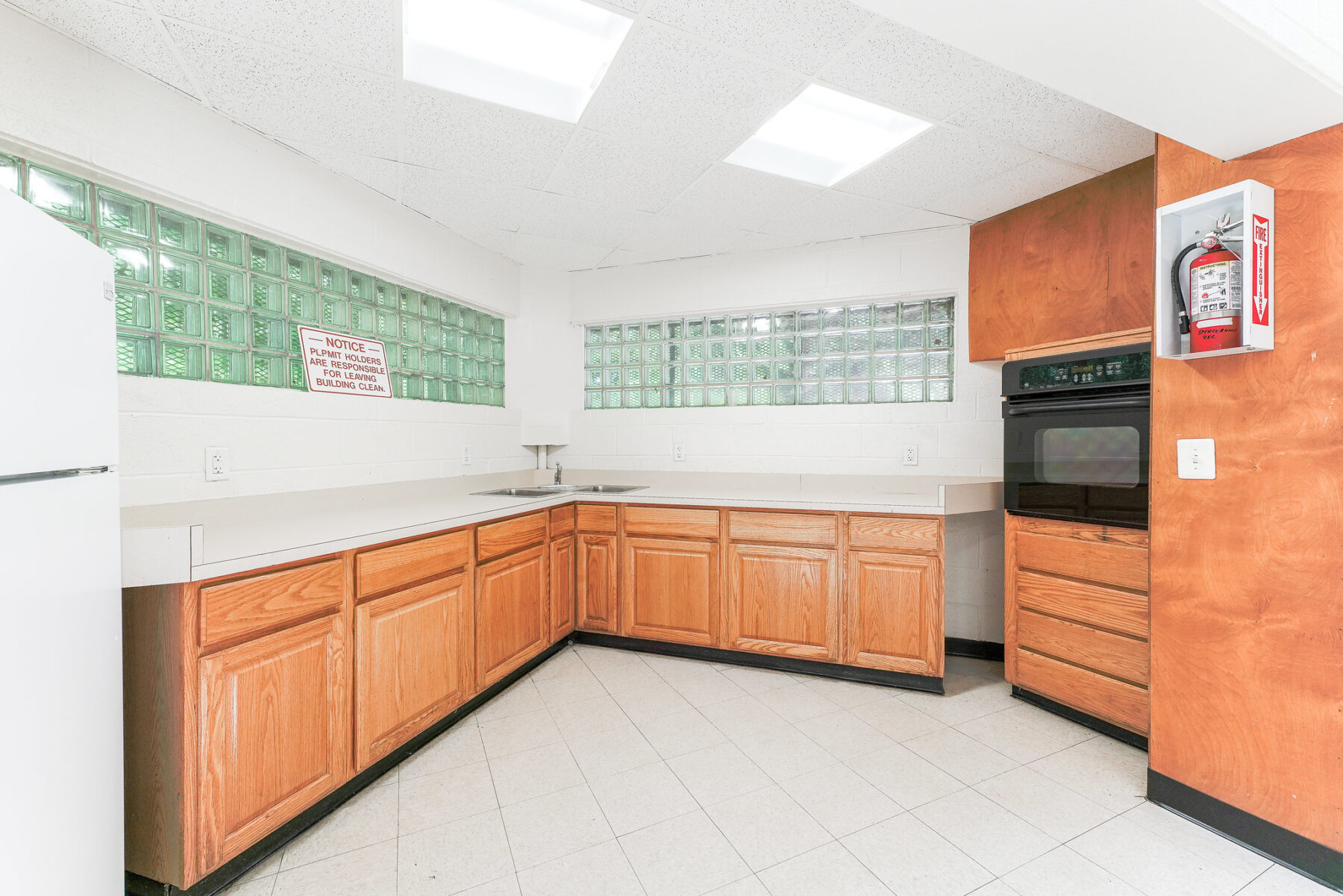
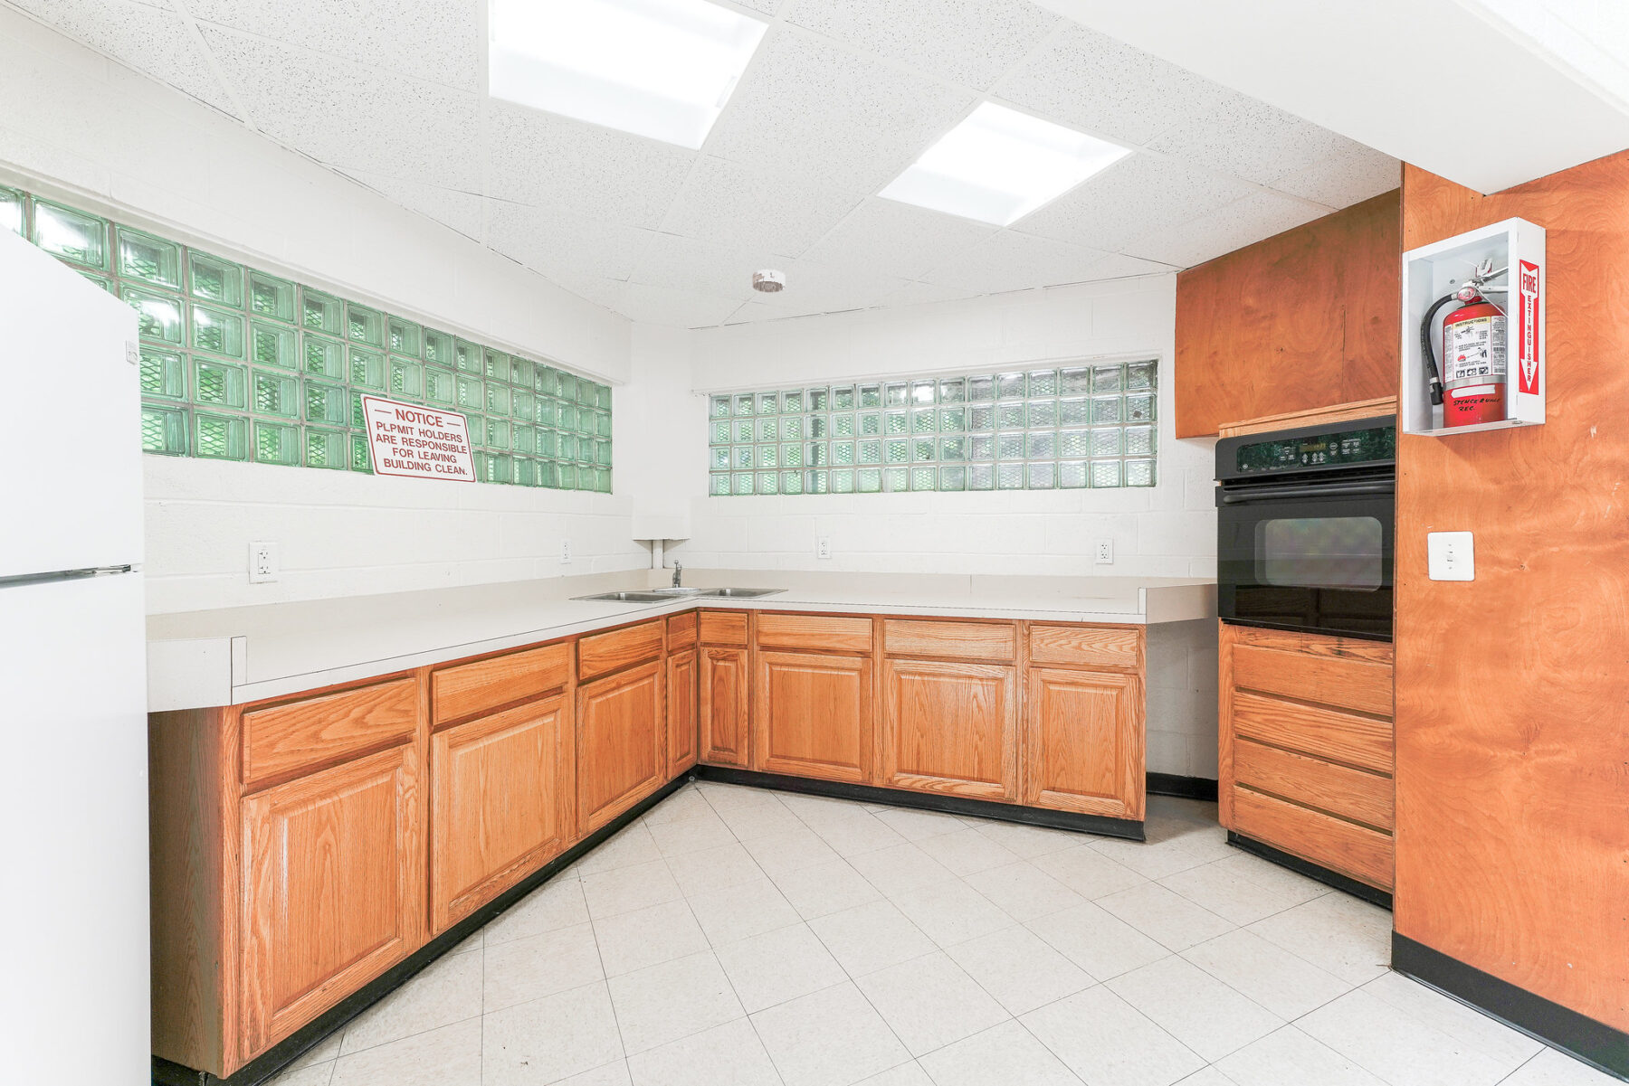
+ smoke detector (768, 280)
